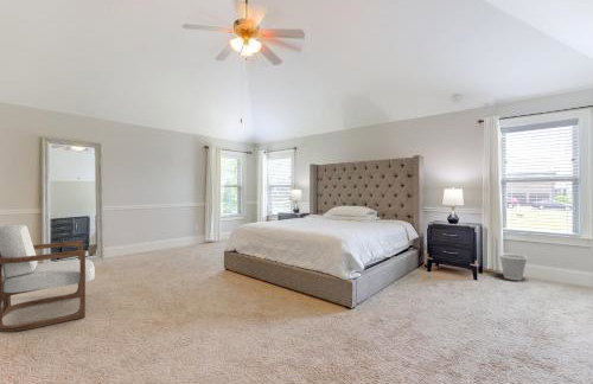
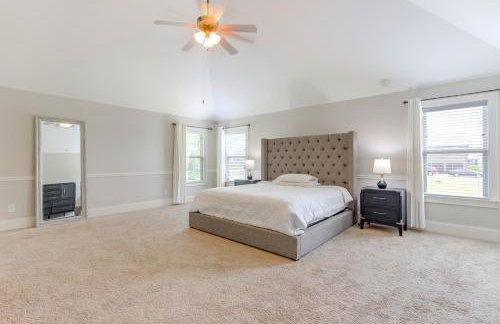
- wastebasket (512, 267)
- armchair (47, 268)
